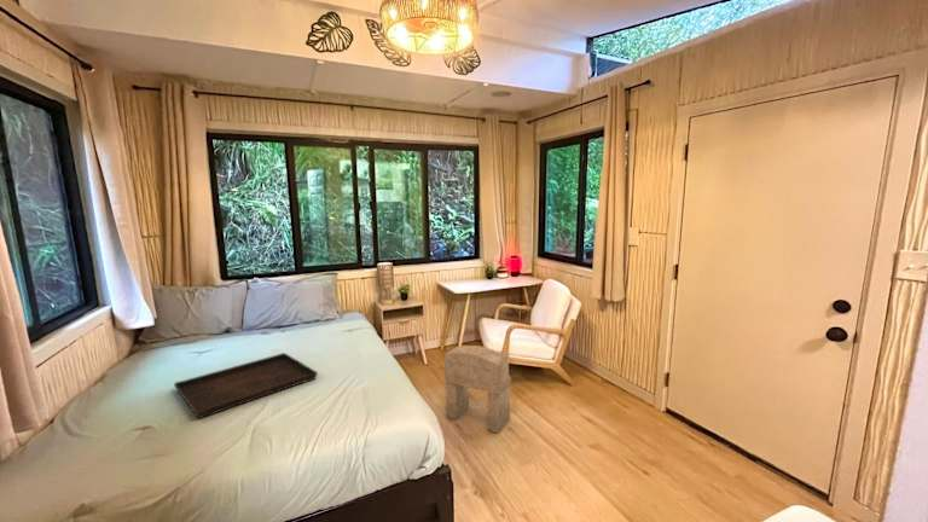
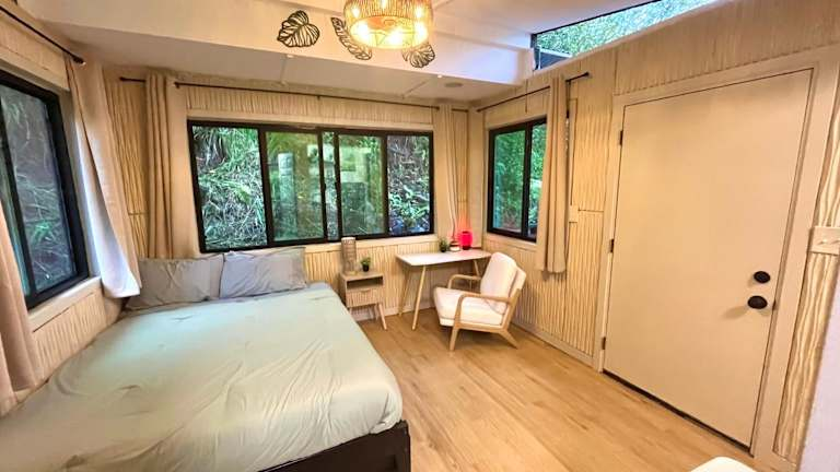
- stool (477, 383)
- serving tray (248, 381)
